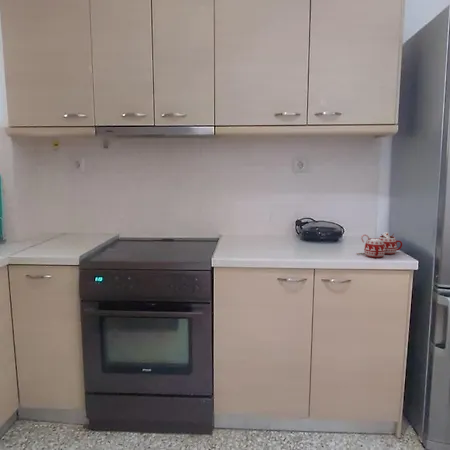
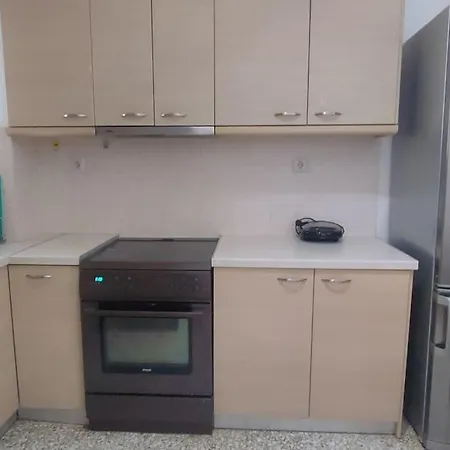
- mug (382, 244)
